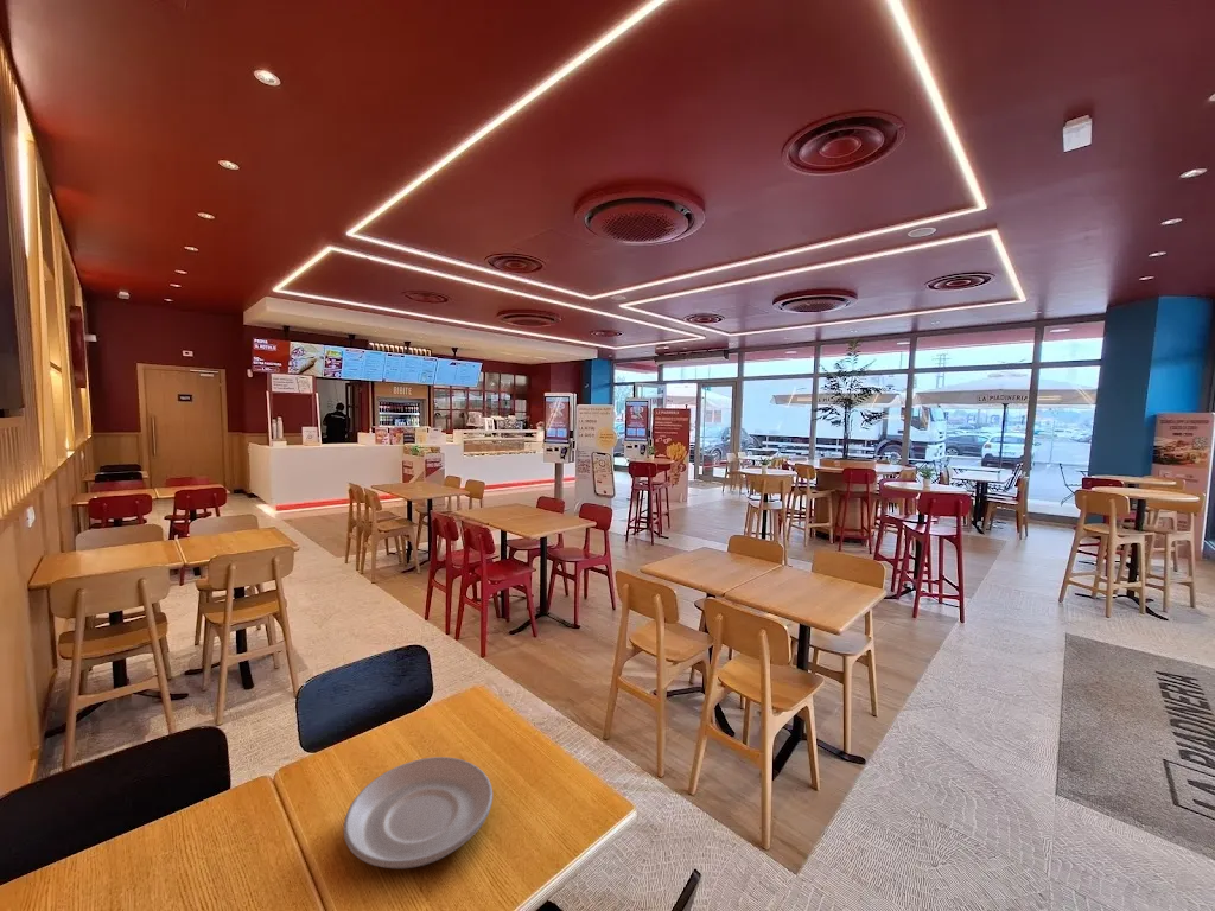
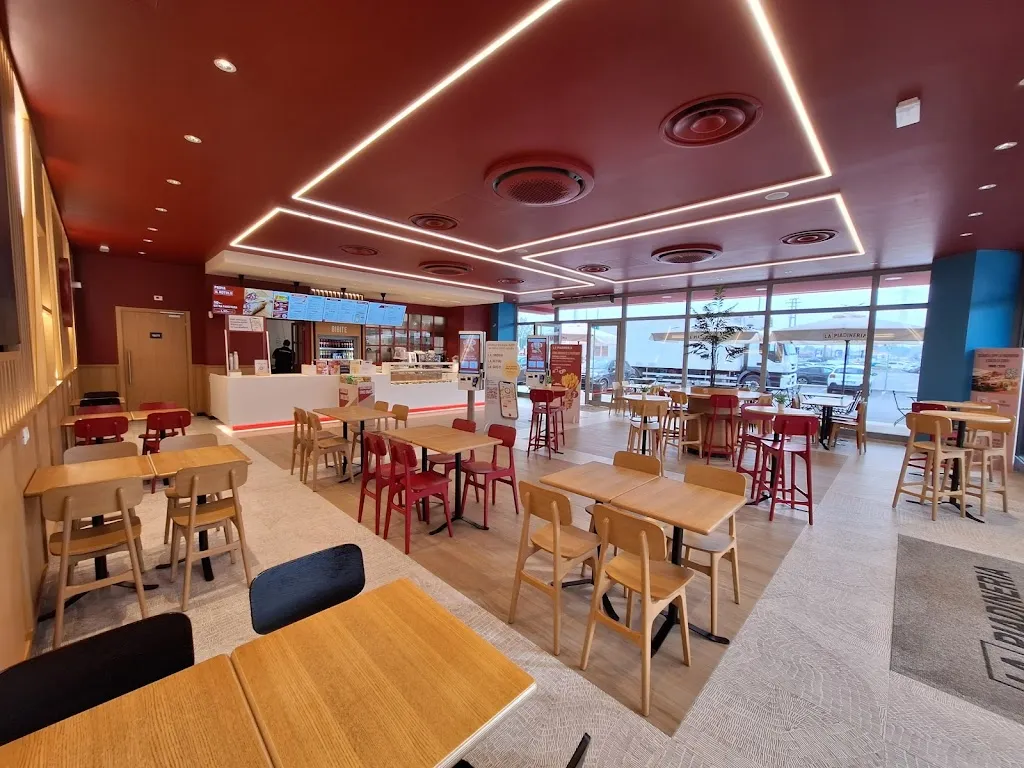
- plate (421, 813)
